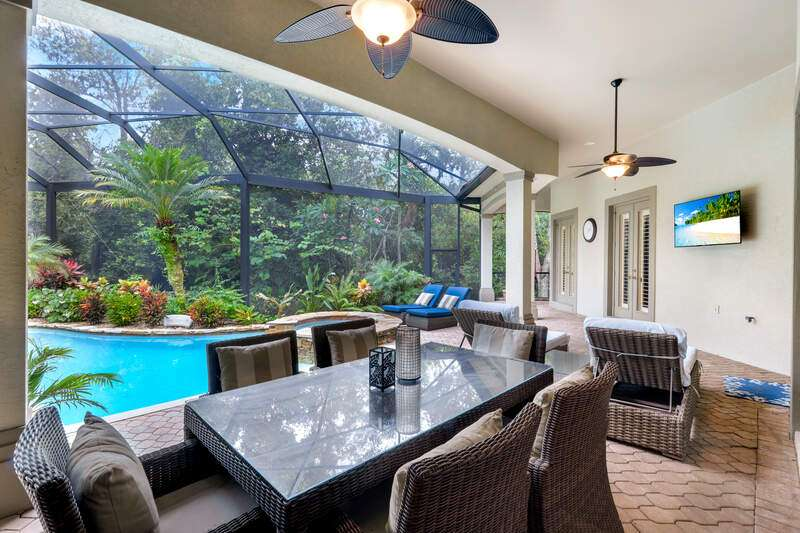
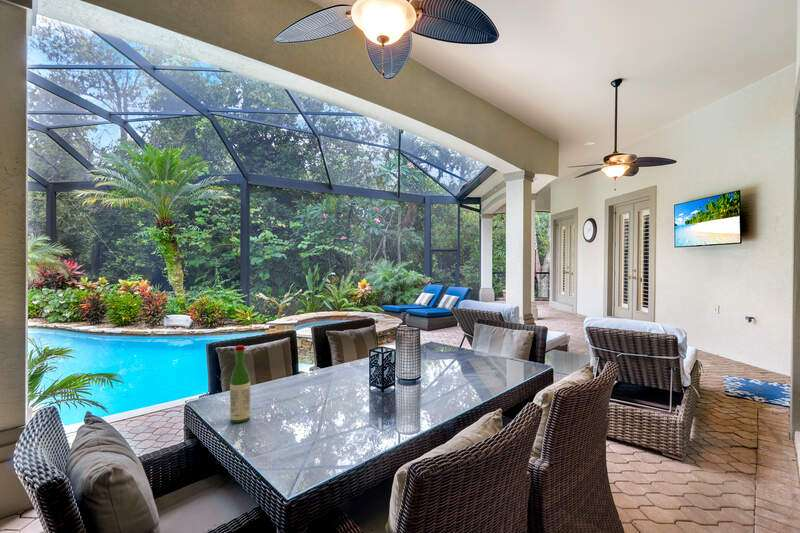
+ wine bottle (240, 382)
